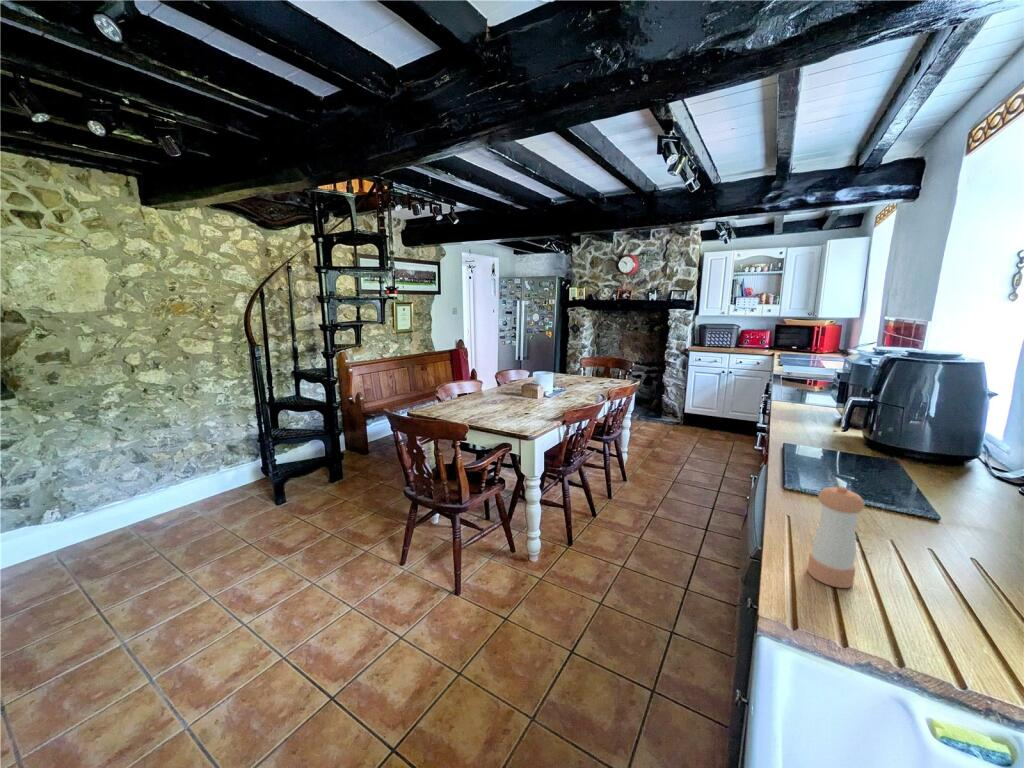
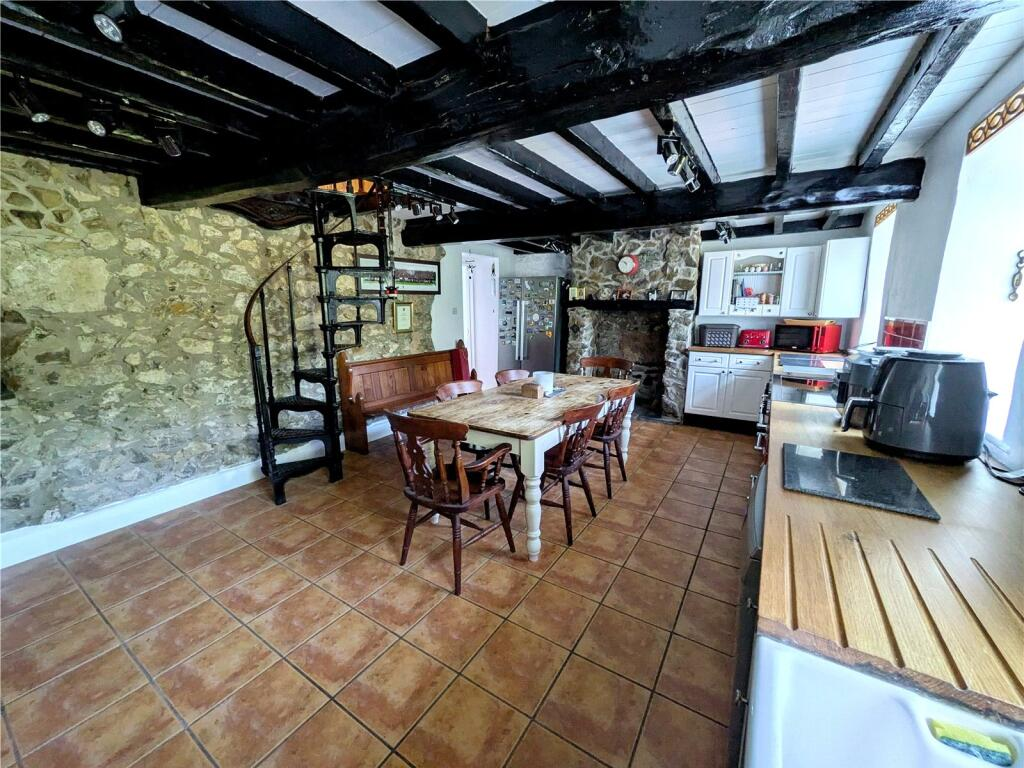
- pepper shaker (836, 532)
